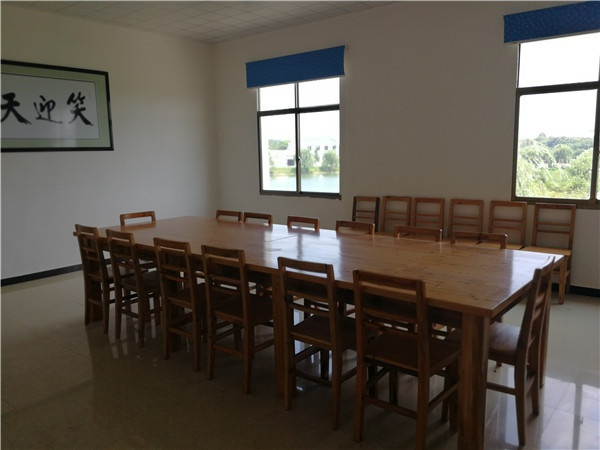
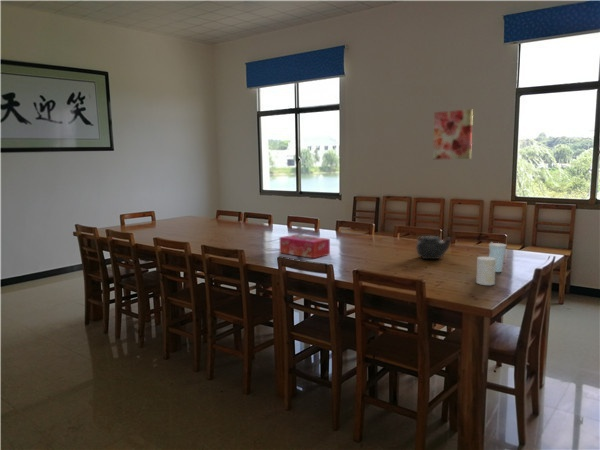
+ cup (486, 270)
+ wall art (452, 135)
+ cup (497, 256)
+ tissue box (304, 245)
+ teapot (433, 247)
